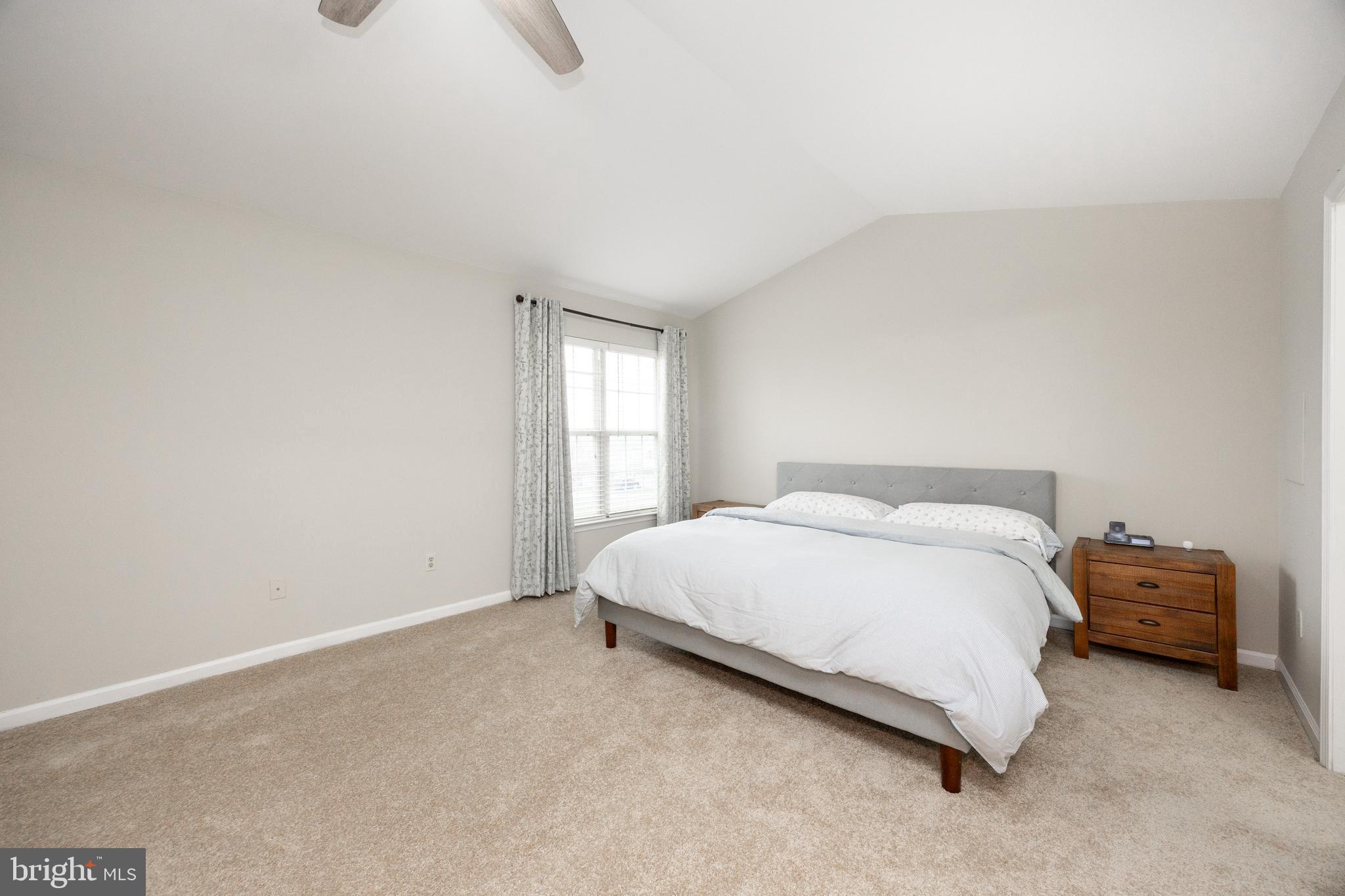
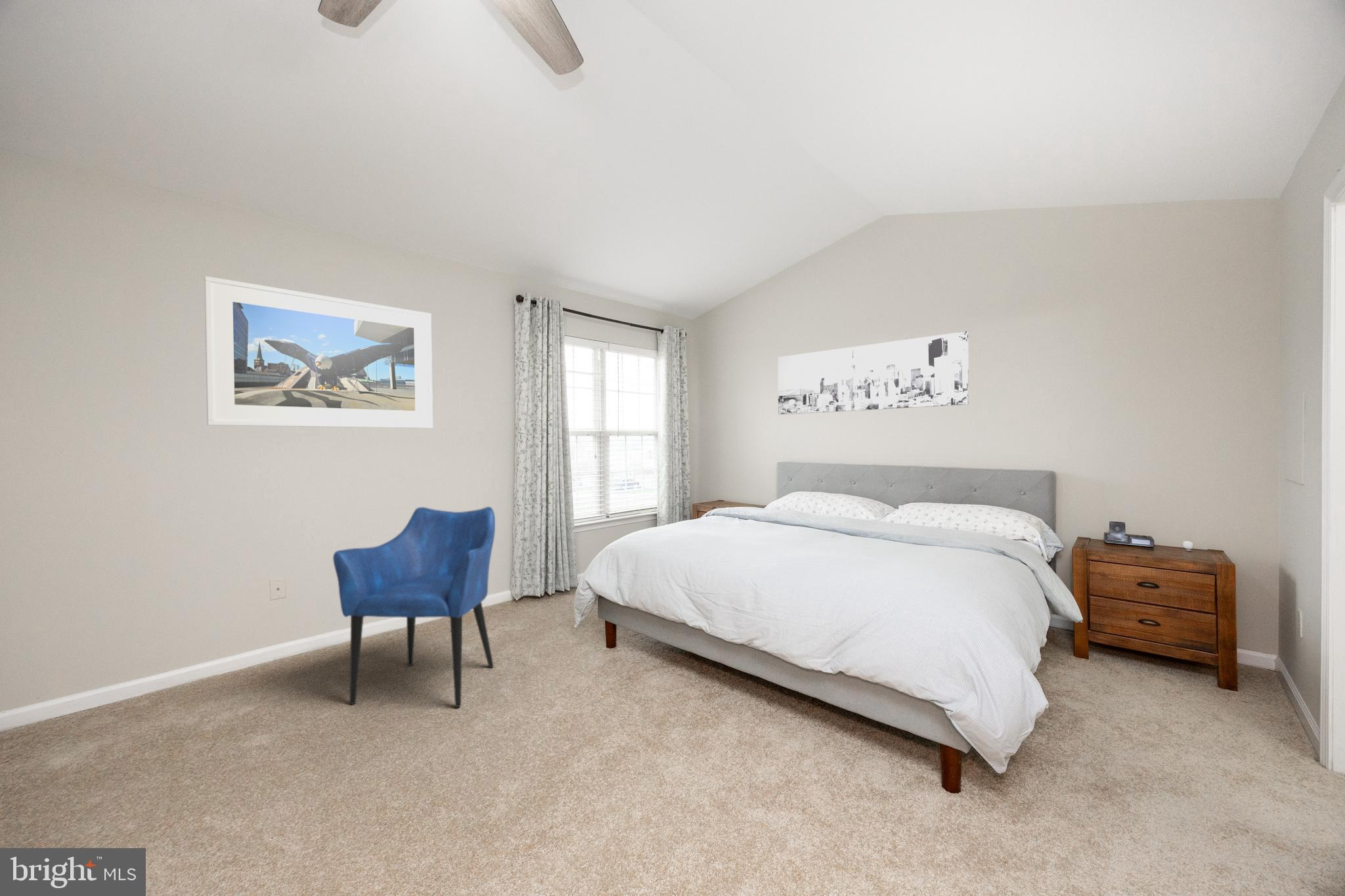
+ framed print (333, 362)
+ wall art (862, 378)
+ armchair (433, 595)
